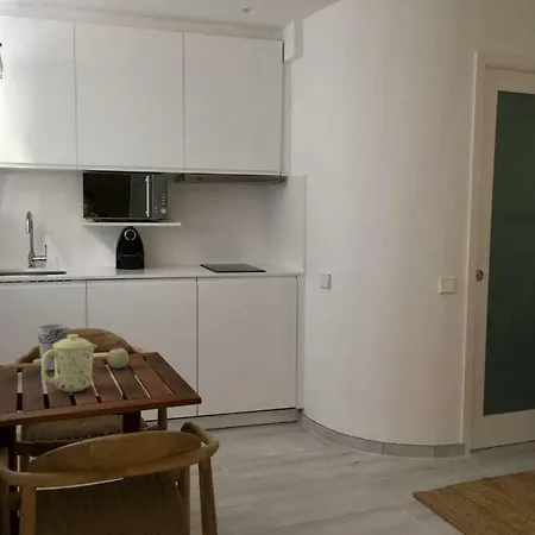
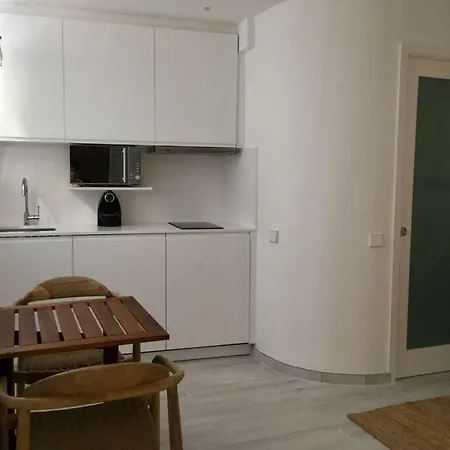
- mug (70, 363)
- cup (52, 347)
- fruit (118, 355)
